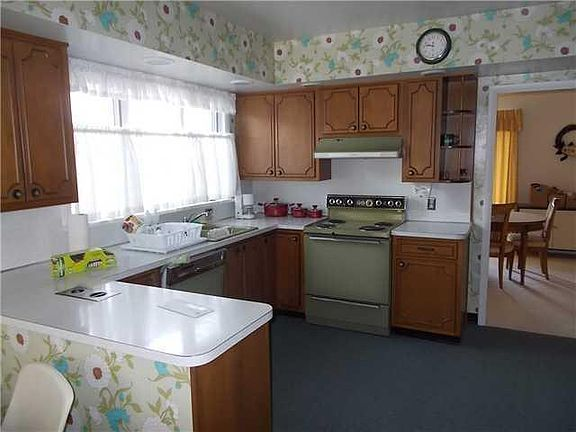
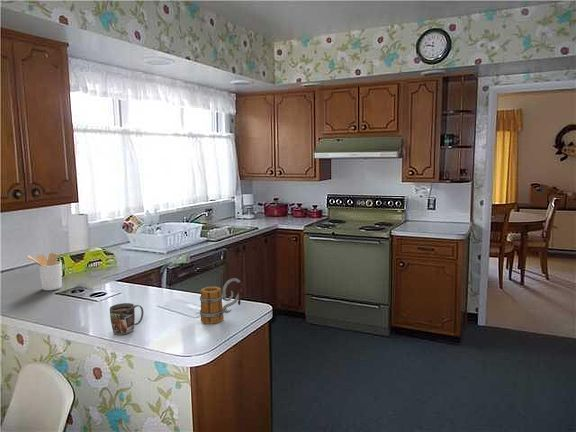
+ mug (127, 317)
+ mug (221, 299)
+ utensil holder (44, 270)
